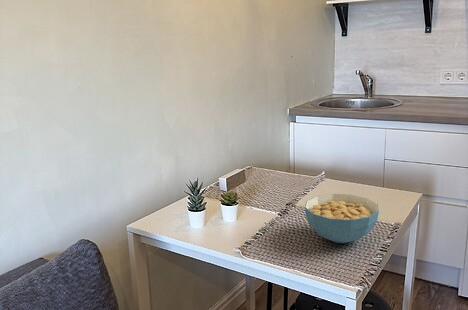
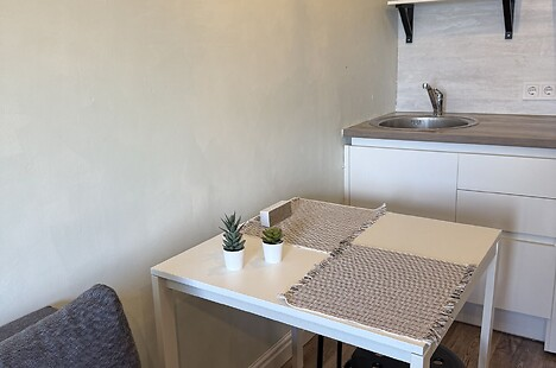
- cereal bowl (340, 222)
